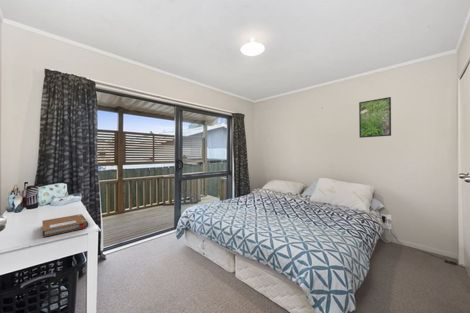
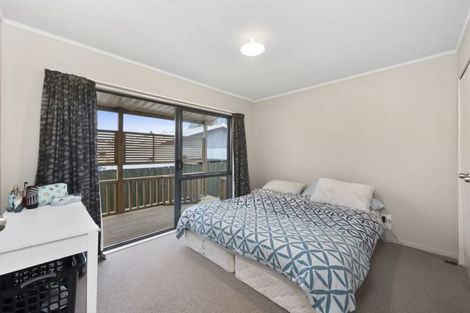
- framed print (374, 118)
- notebook (65, 224)
